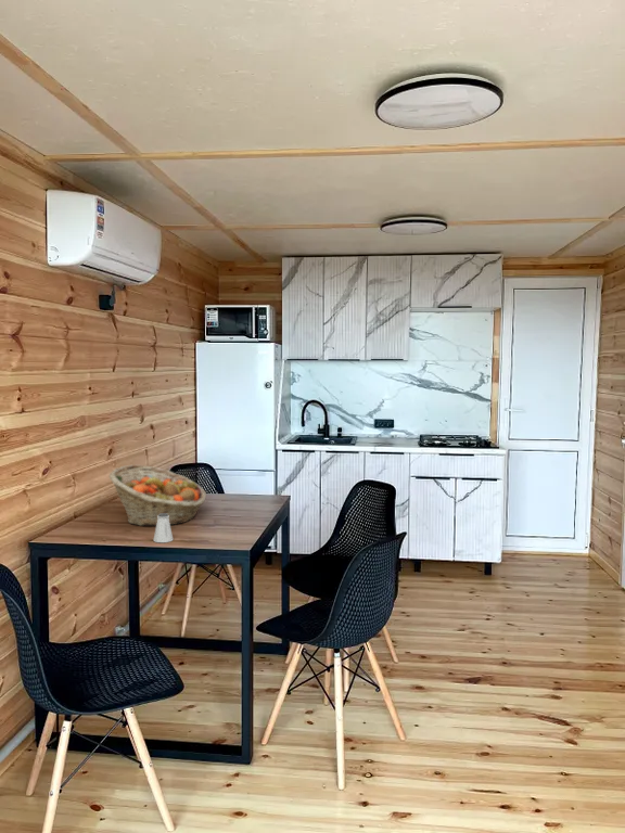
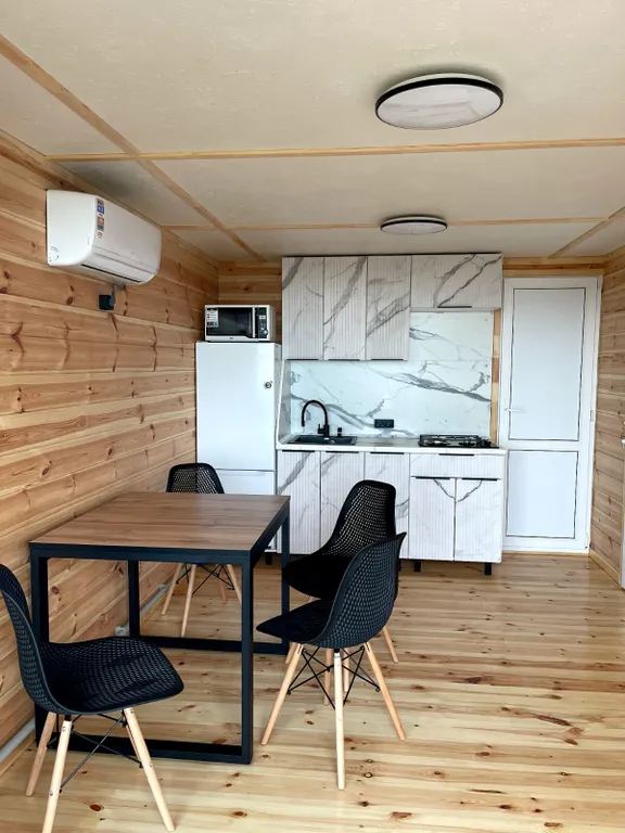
- saltshaker (163, 526)
- fruit basket (158, 492)
